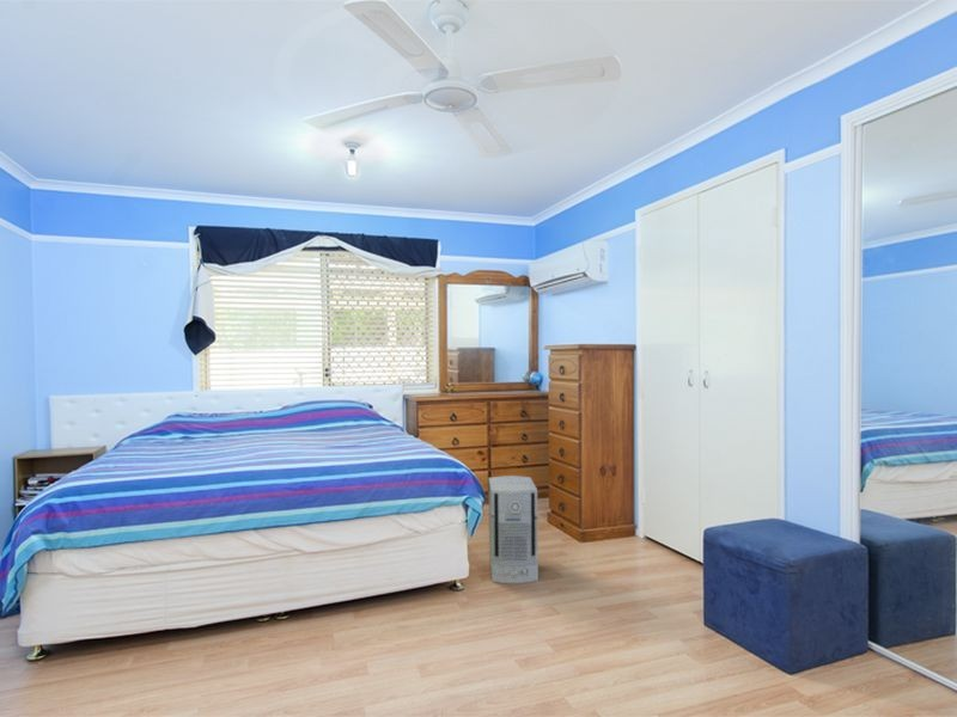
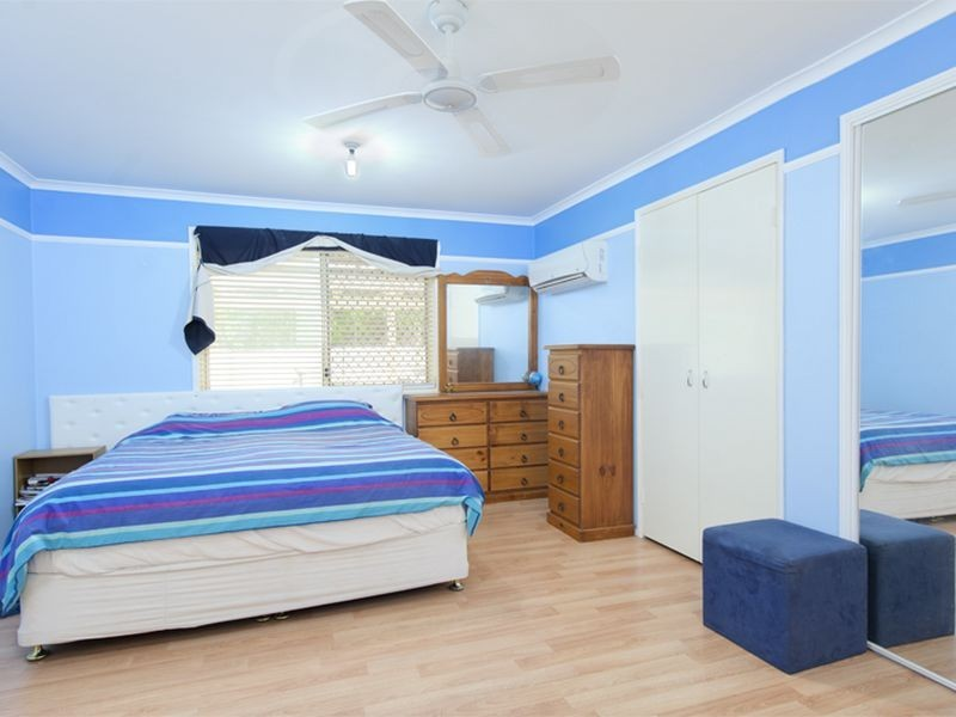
- air purifier (512, 527)
